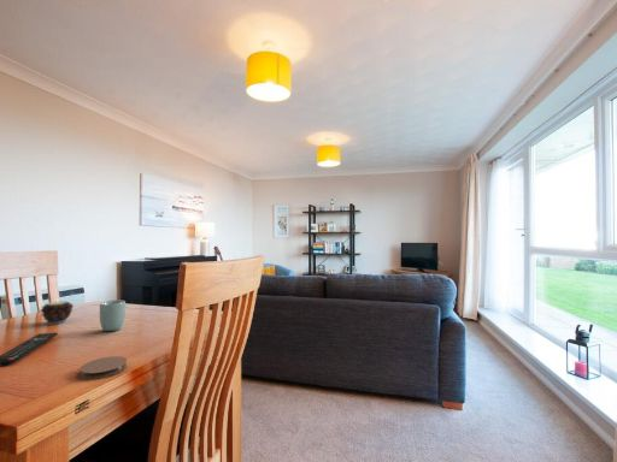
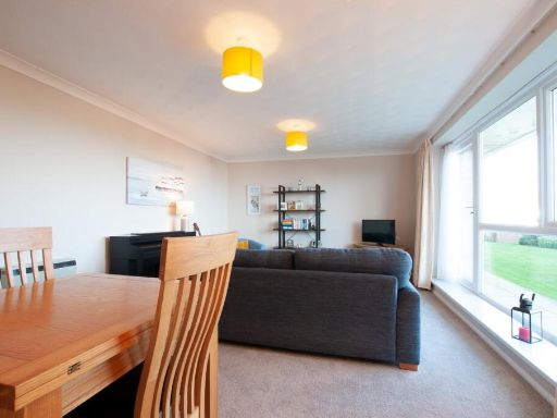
- coaster (104, 366)
- candle (57, 310)
- remote control (27, 348)
- cup (112, 315)
